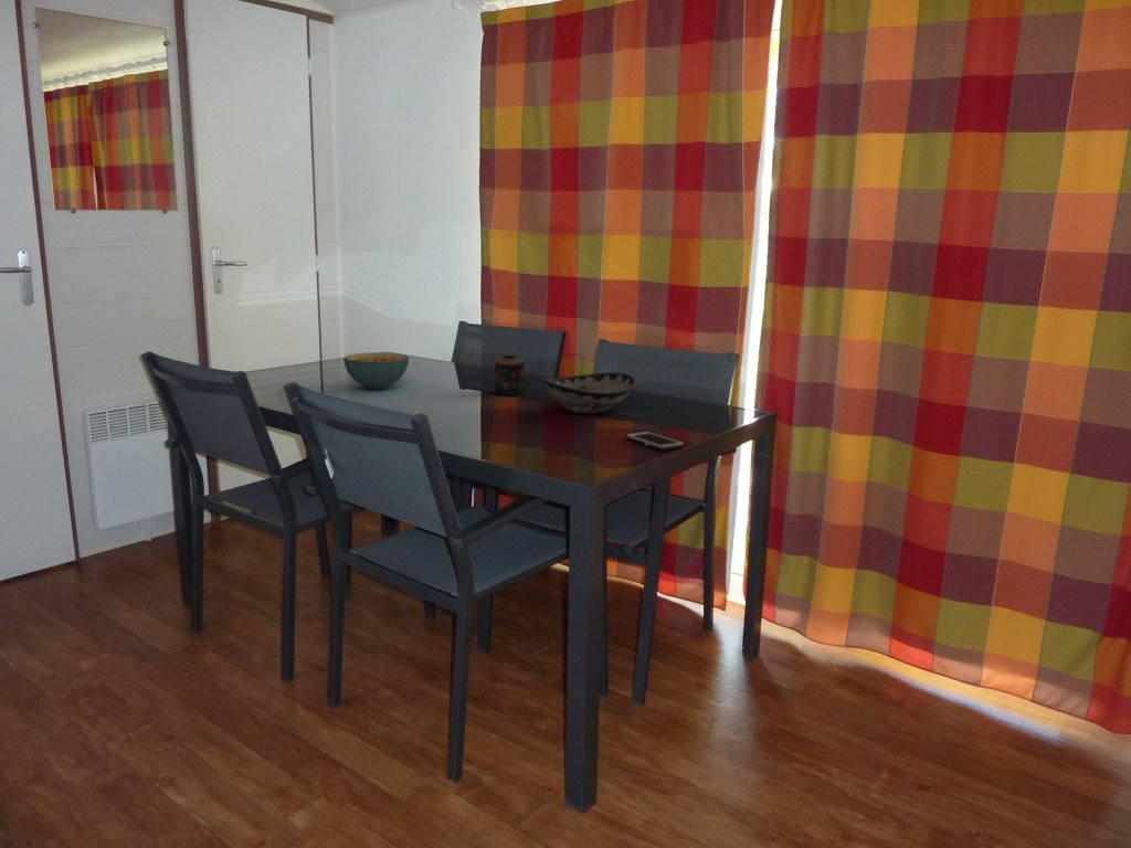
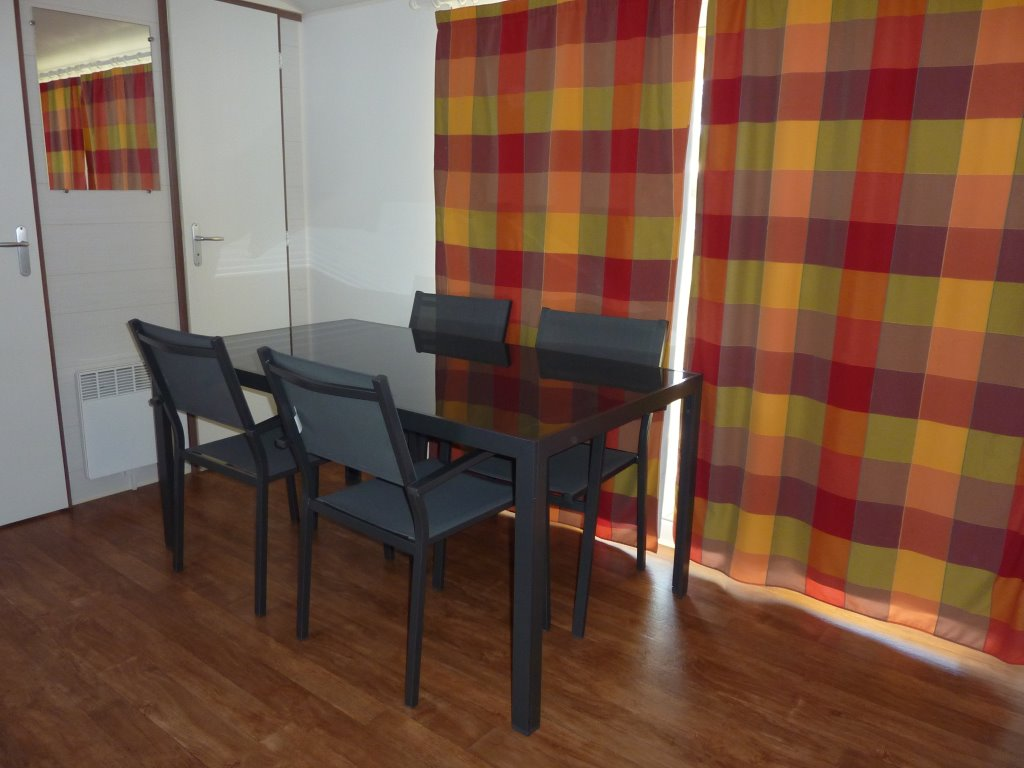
- cereal bowl (377, 372)
- cell phone (654, 441)
- candle (506, 373)
- decorative bowl (589, 394)
